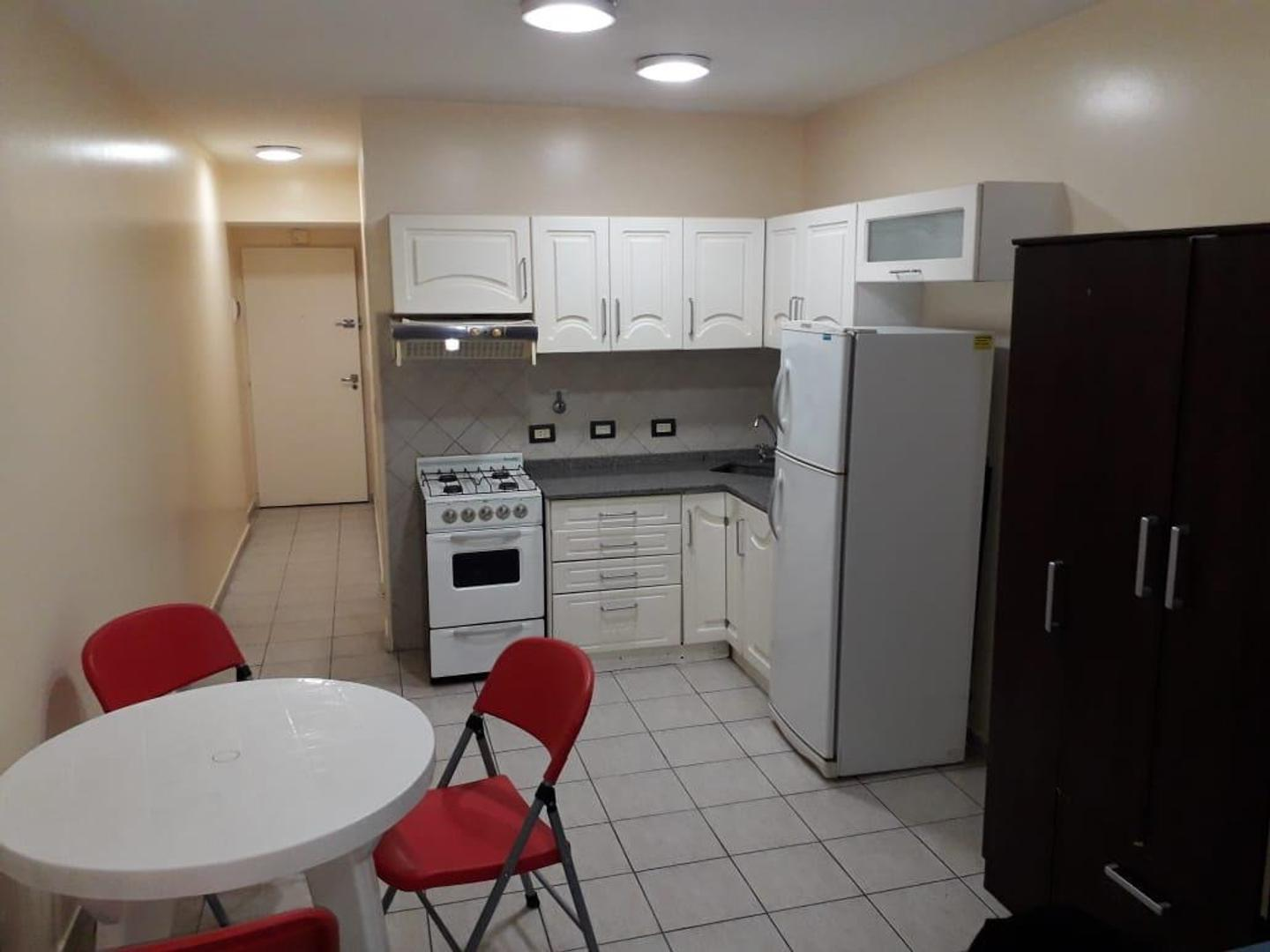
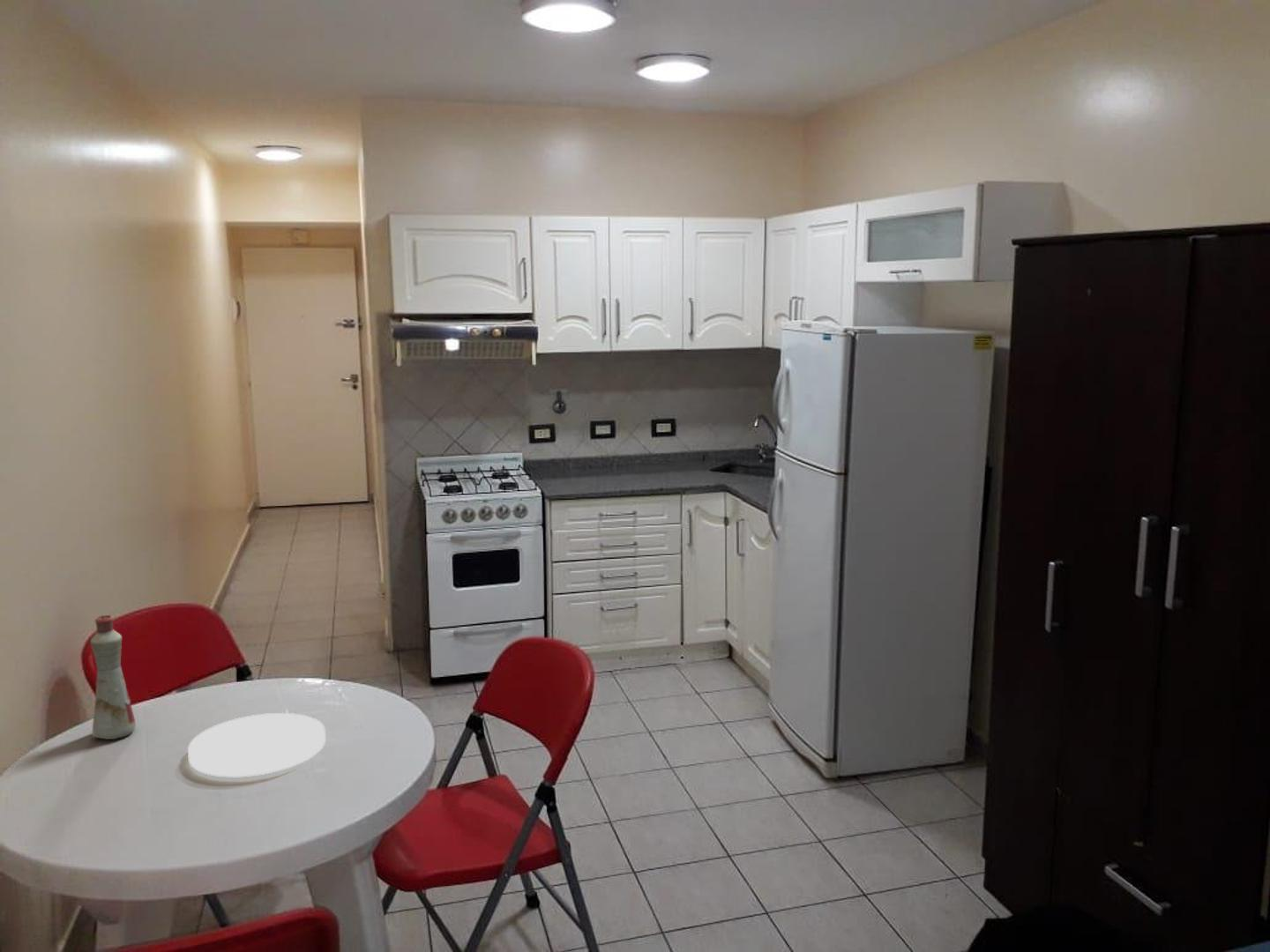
+ plate (258, 742)
+ bottle (108, 674)
